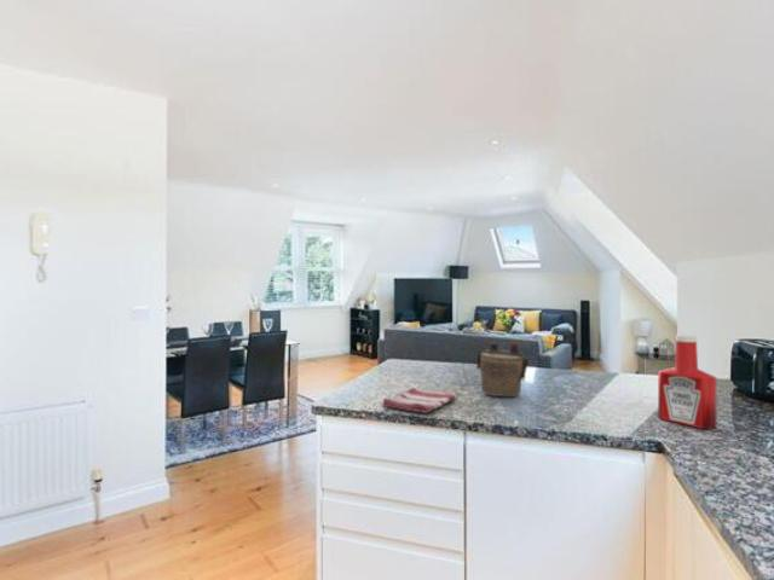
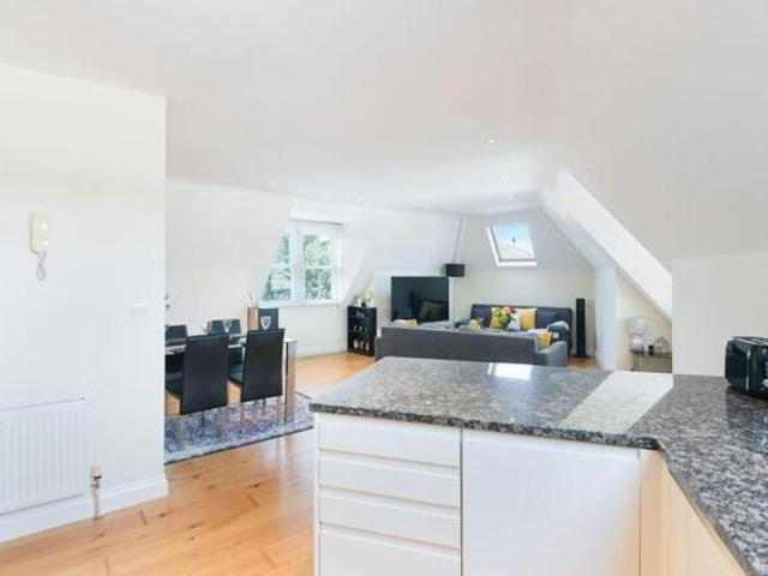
- teapot (503, 367)
- dish towel (421, 399)
- soap bottle (686, 378)
